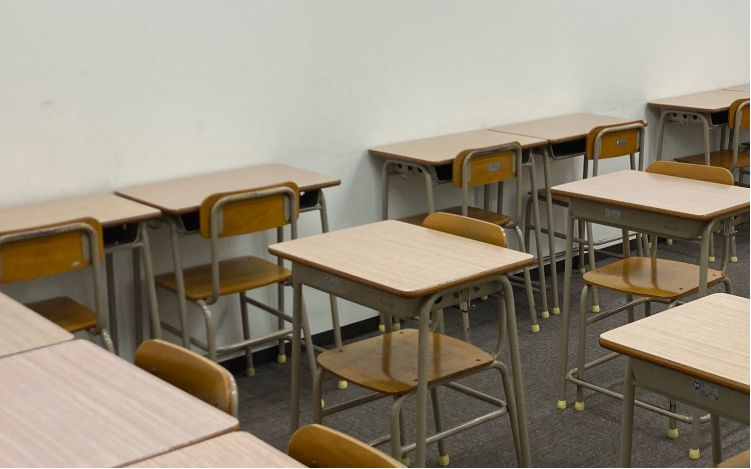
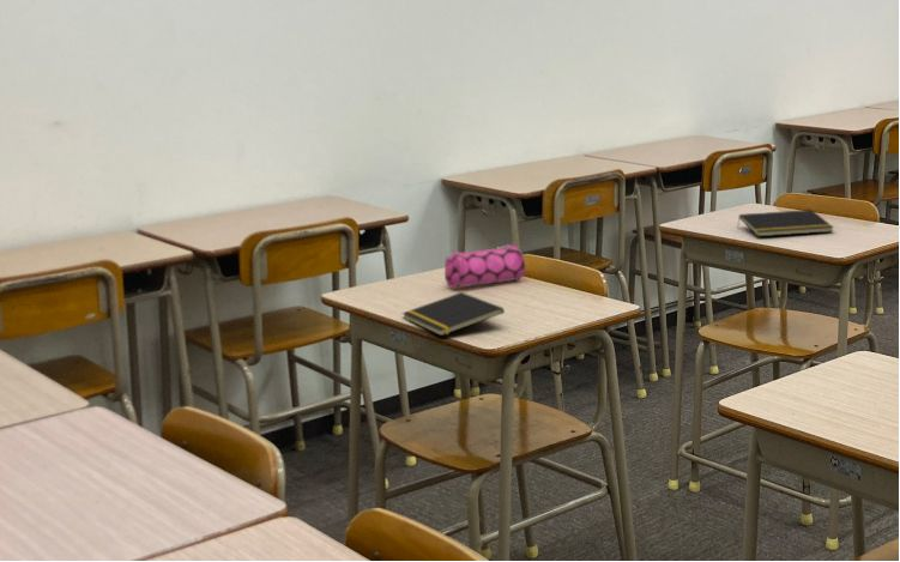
+ pencil case (483, 265)
+ notepad (452, 313)
+ notepad (785, 222)
